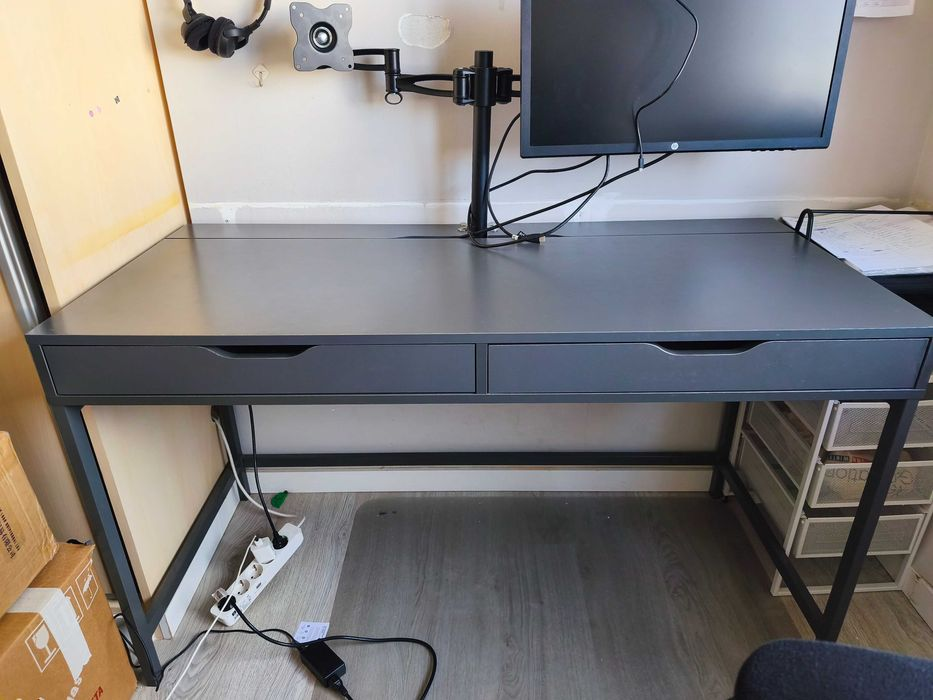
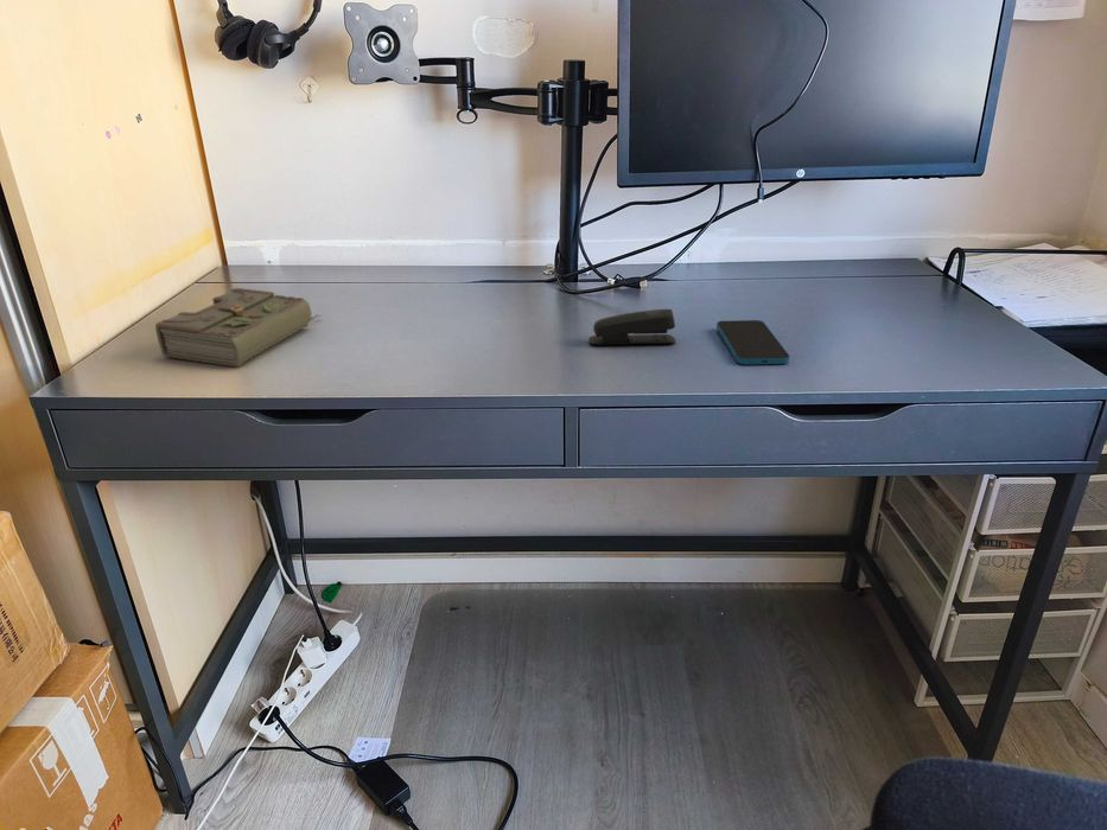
+ diary (243, 323)
+ stapler (632, 325)
+ smartphone (750, 340)
